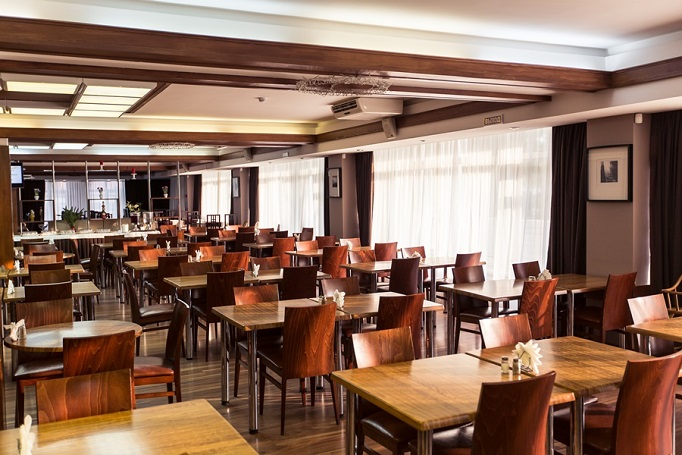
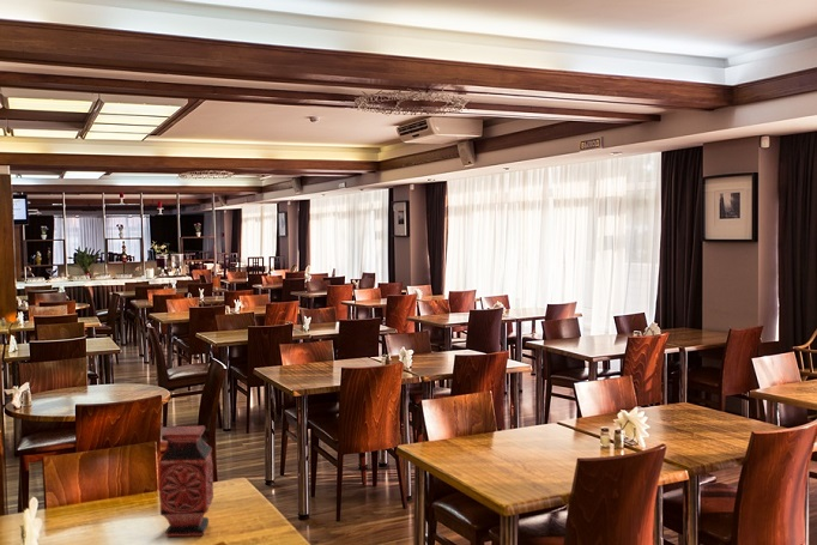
+ vase (187, 479)
